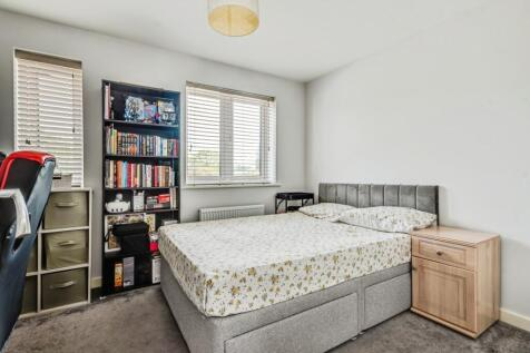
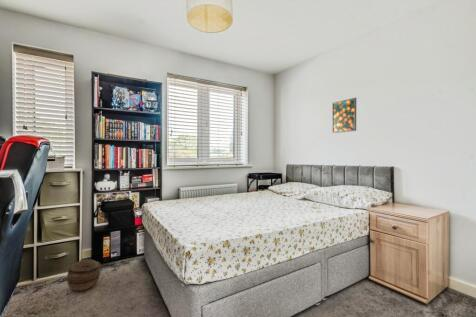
+ basket (84, 273)
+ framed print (343, 116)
